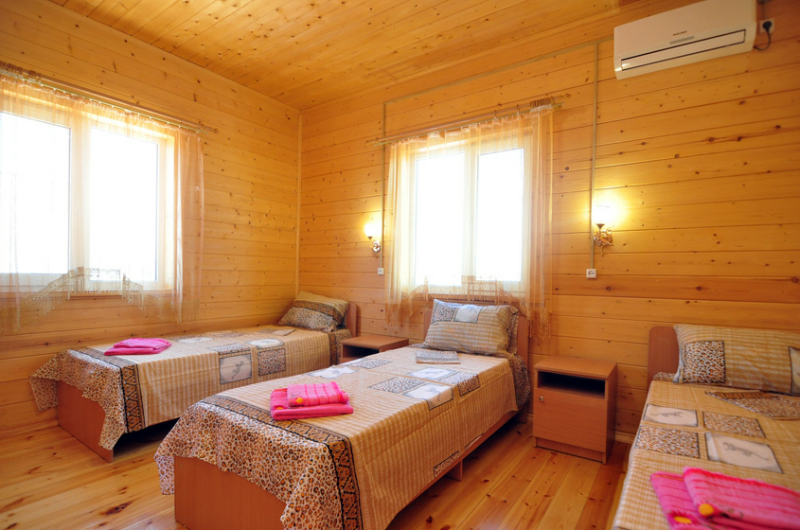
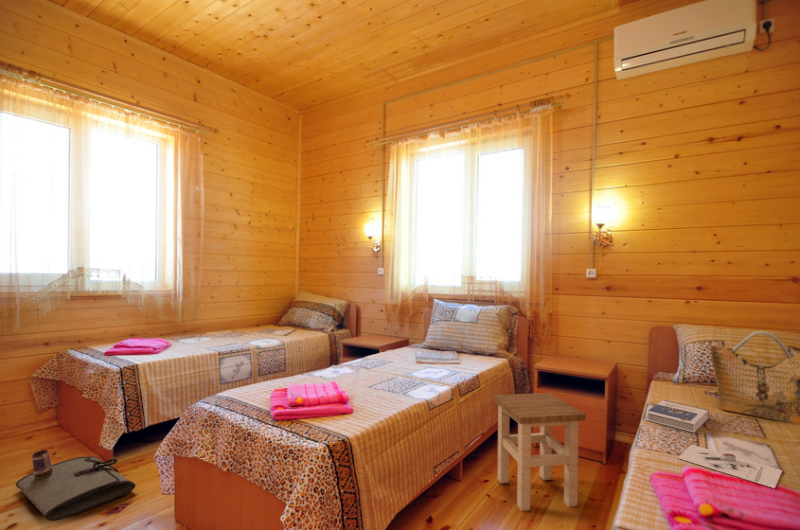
+ hardback book (677, 414)
+ mug (44, 460)
+ architectural model (728, 460)
+ tool roll (76, 477)
+ stool (540, 448)
+ grocery bag (759, 371)
